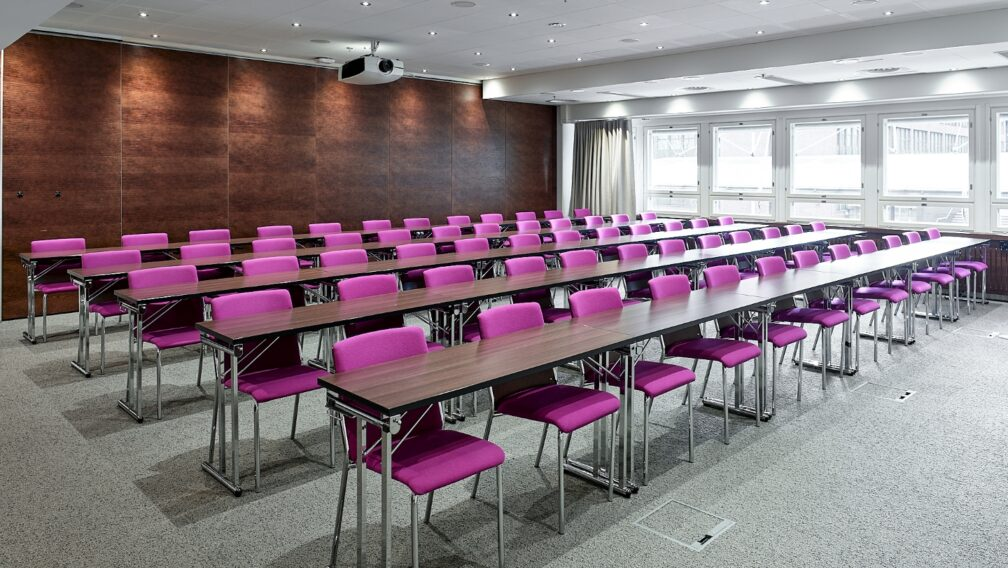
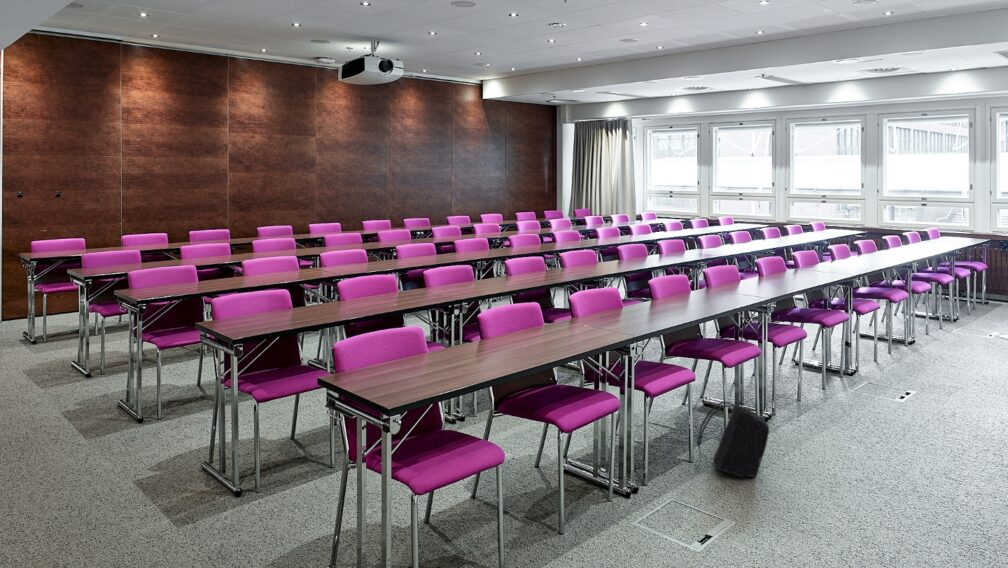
+ backpack (730, 435)
